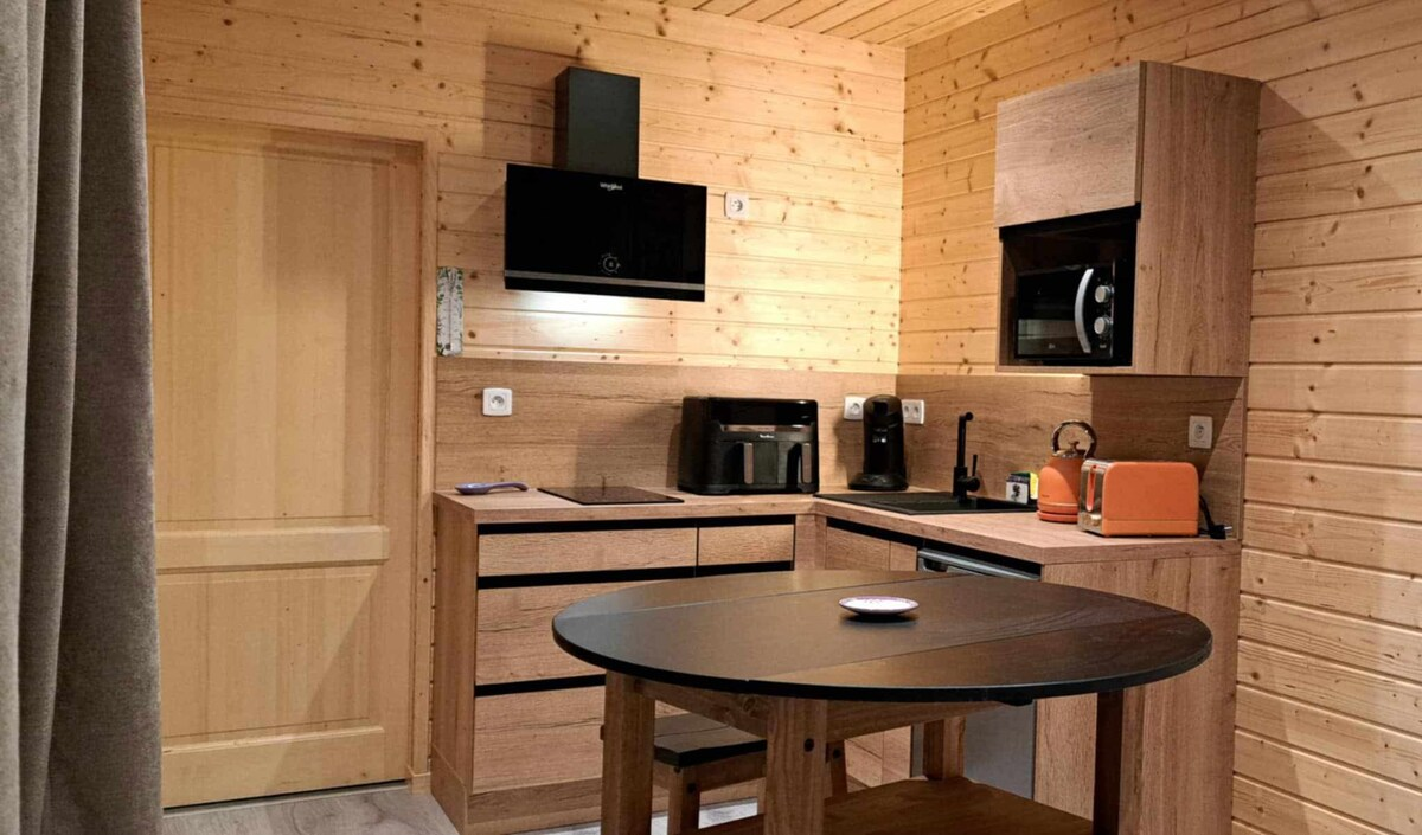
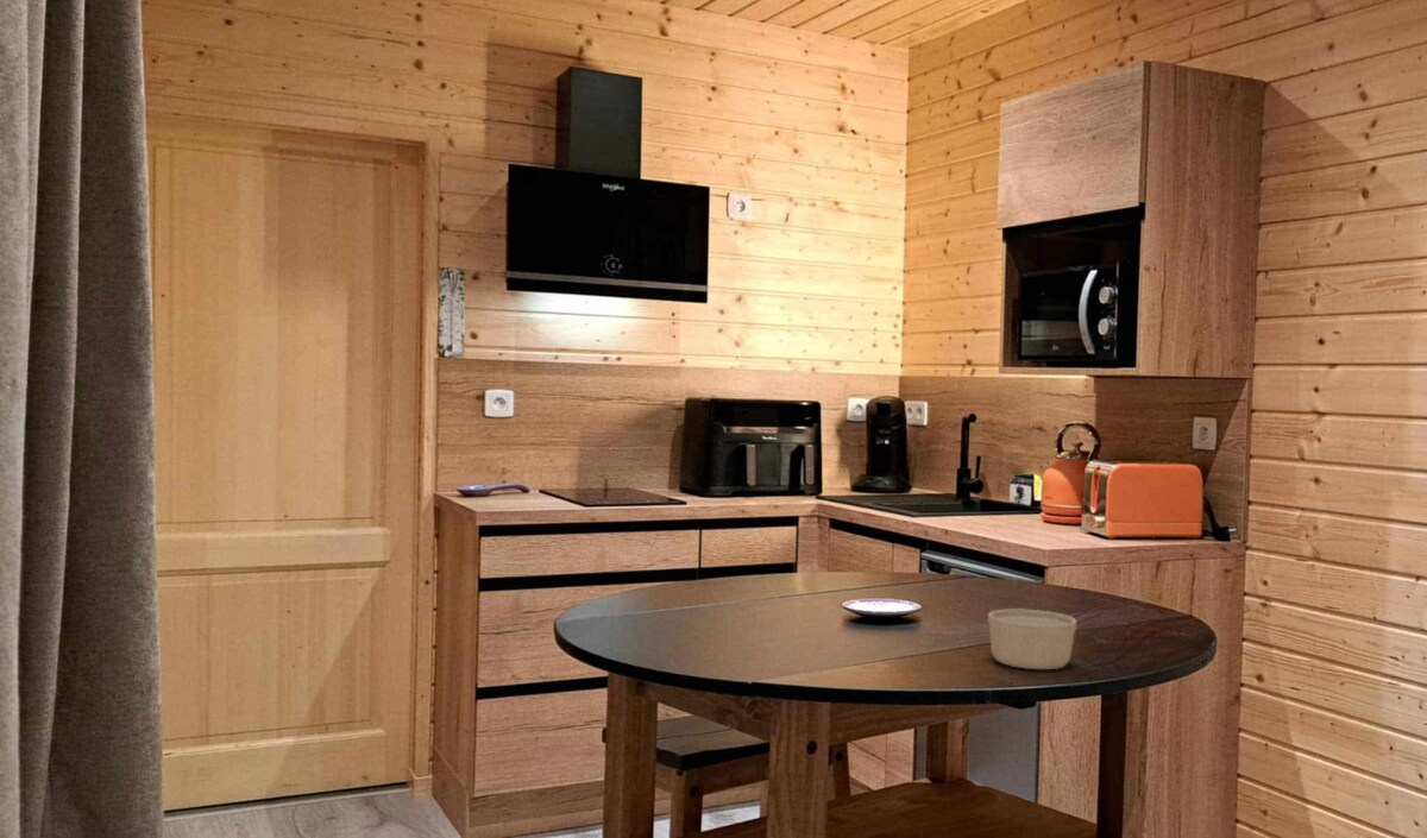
+ ramekin (1031, 638)
